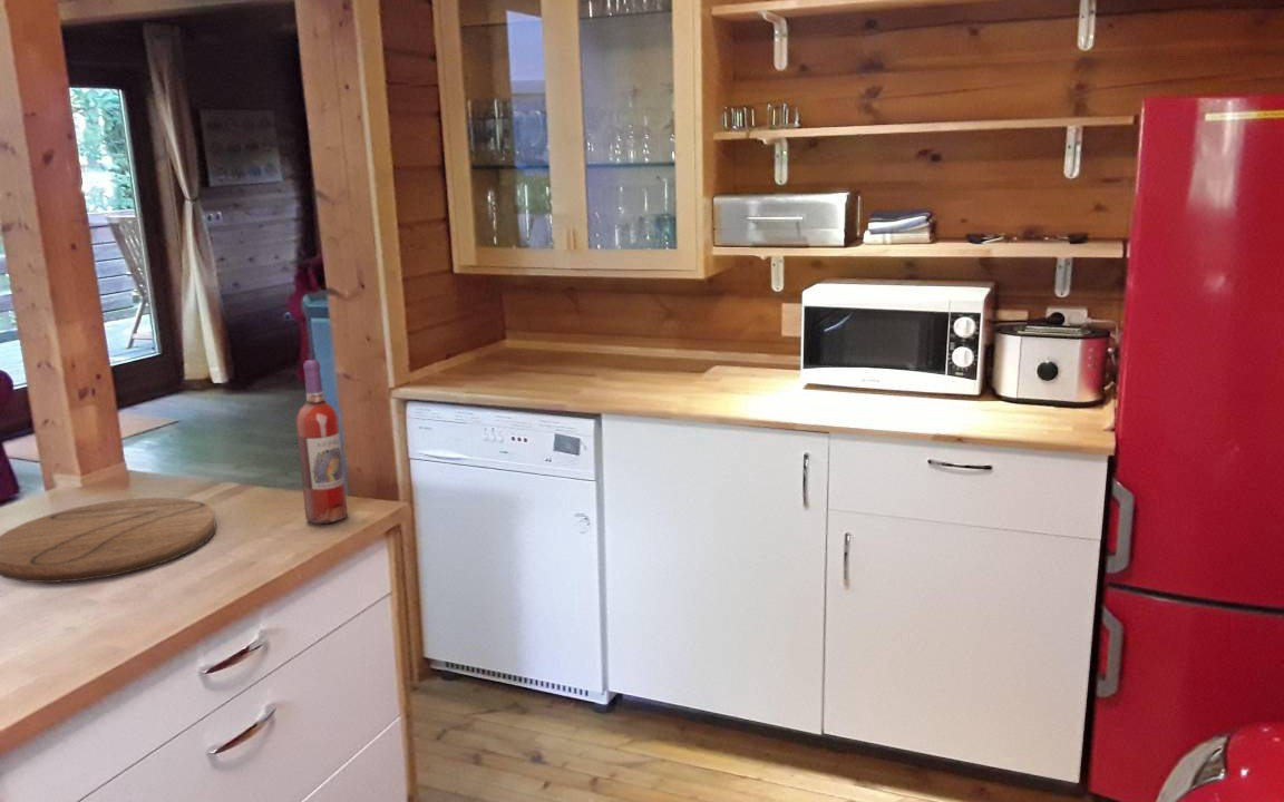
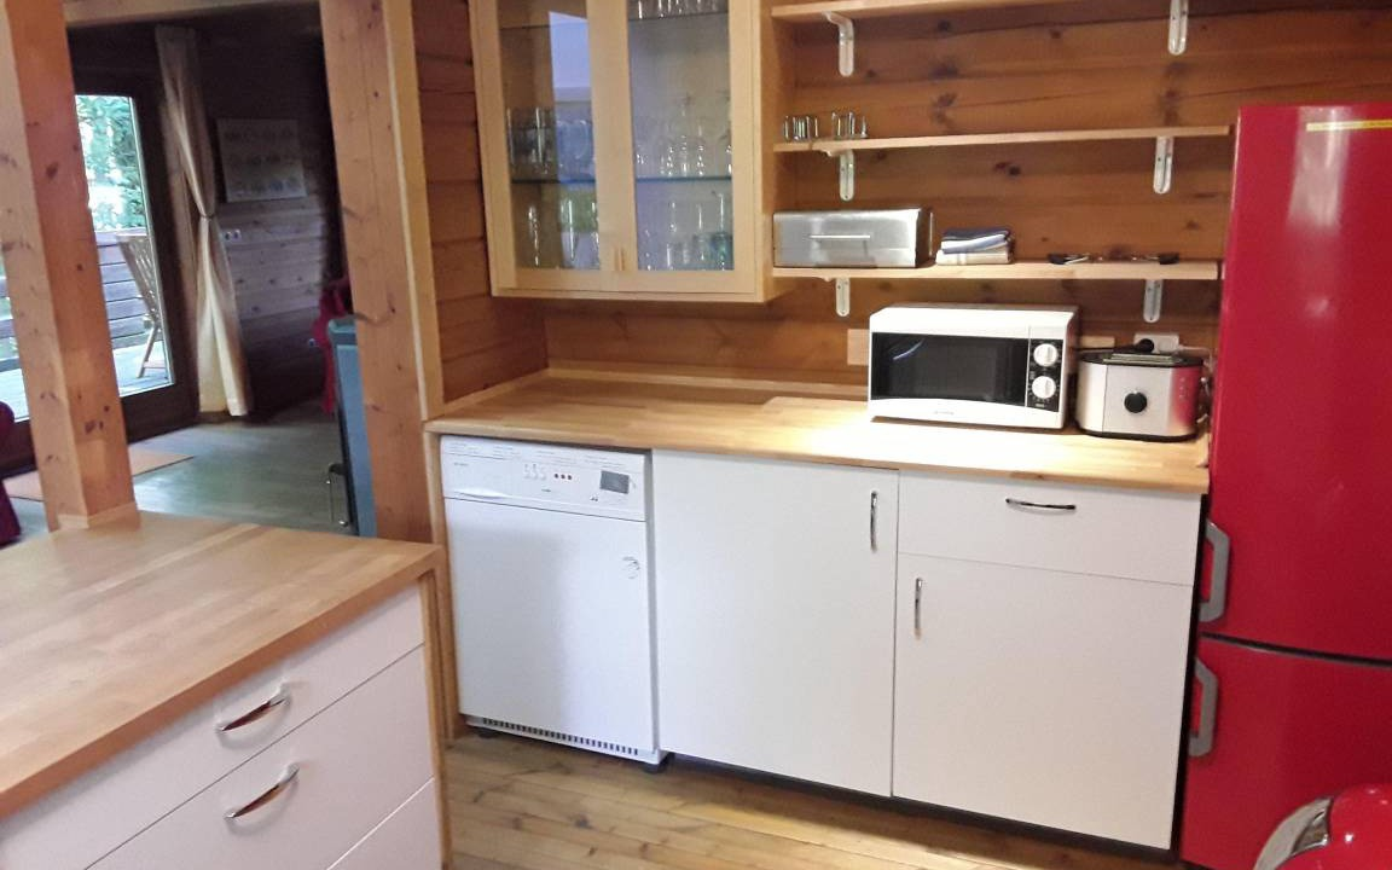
- cutting board (107, 536)
- wine bottle (319, 441)
